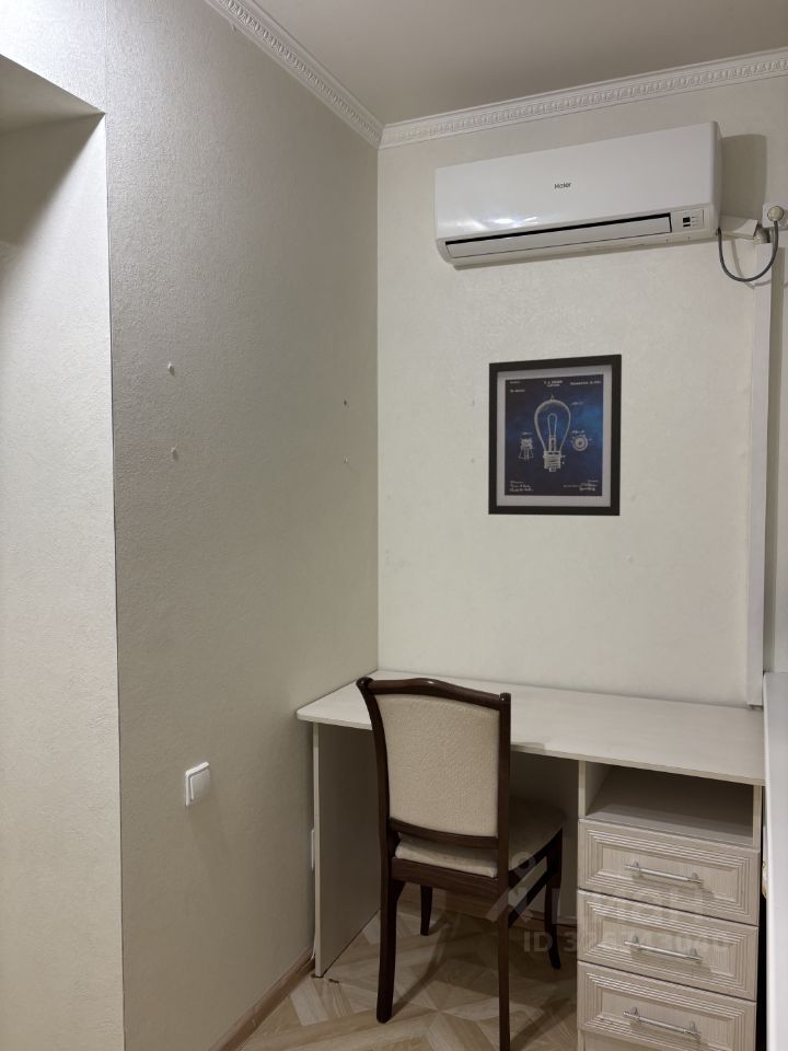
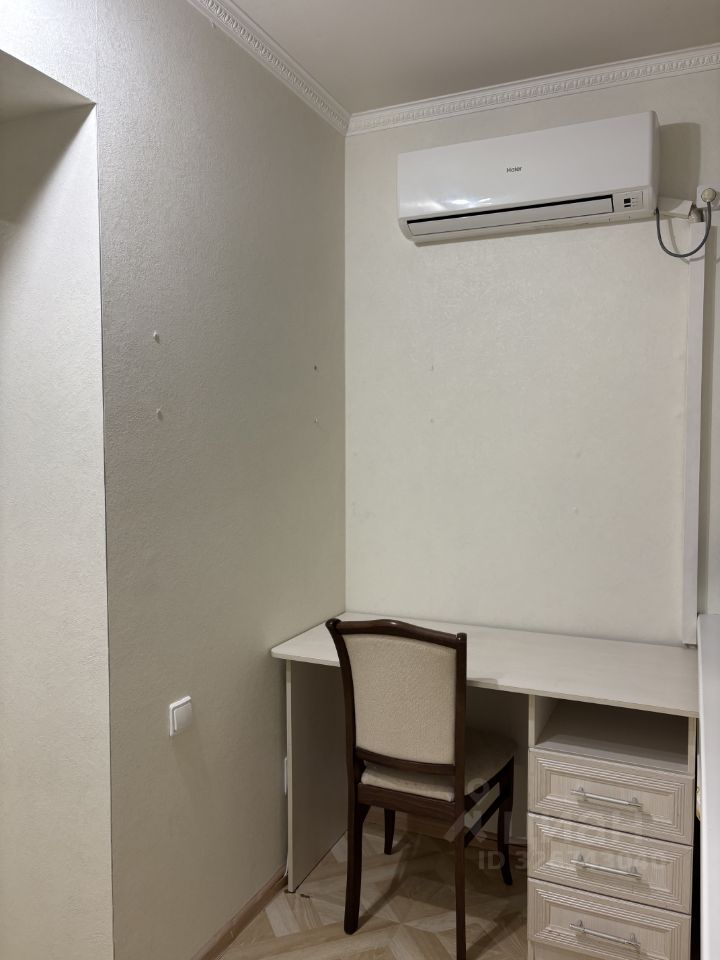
- wall art (553, 437)
